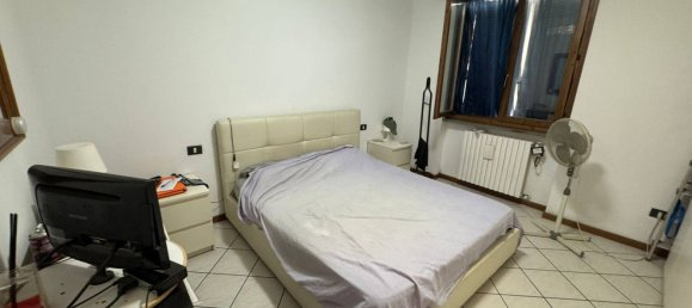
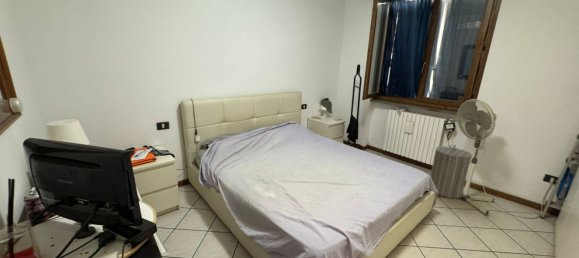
+ laundry hamper (449, 168)
